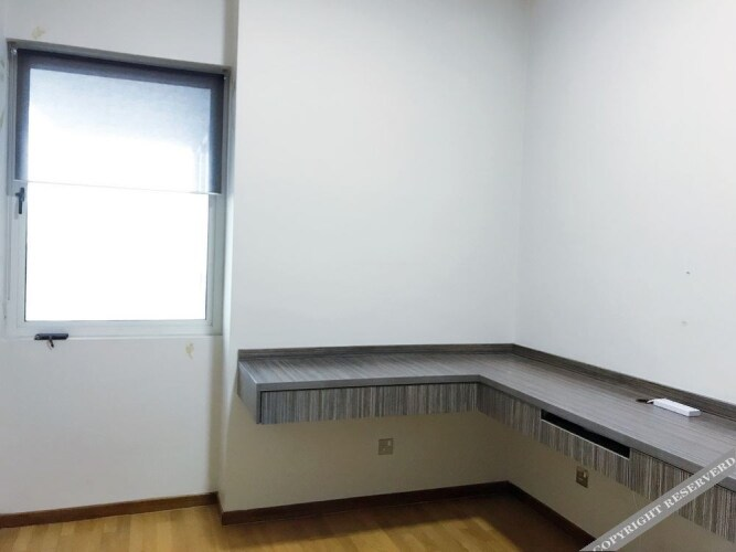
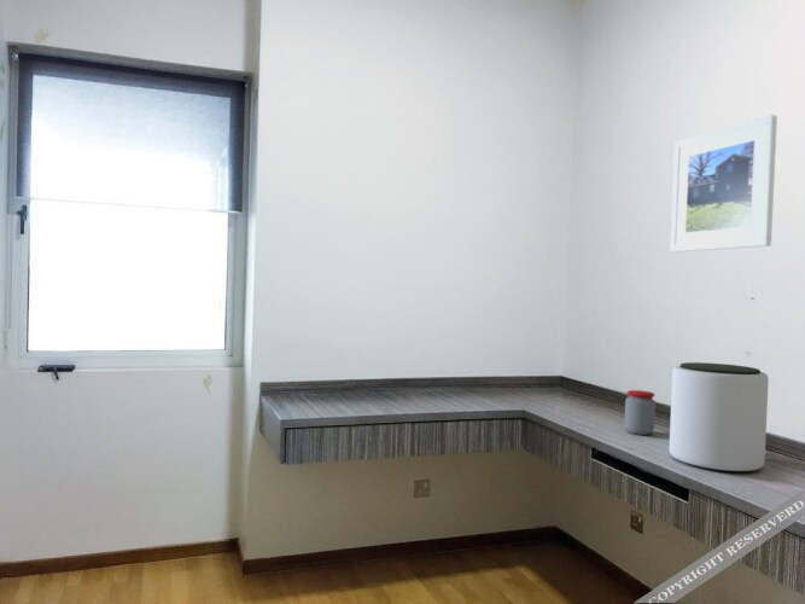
+ plant pot (717, 414)
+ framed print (718, 188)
+ jar (640, 412)
